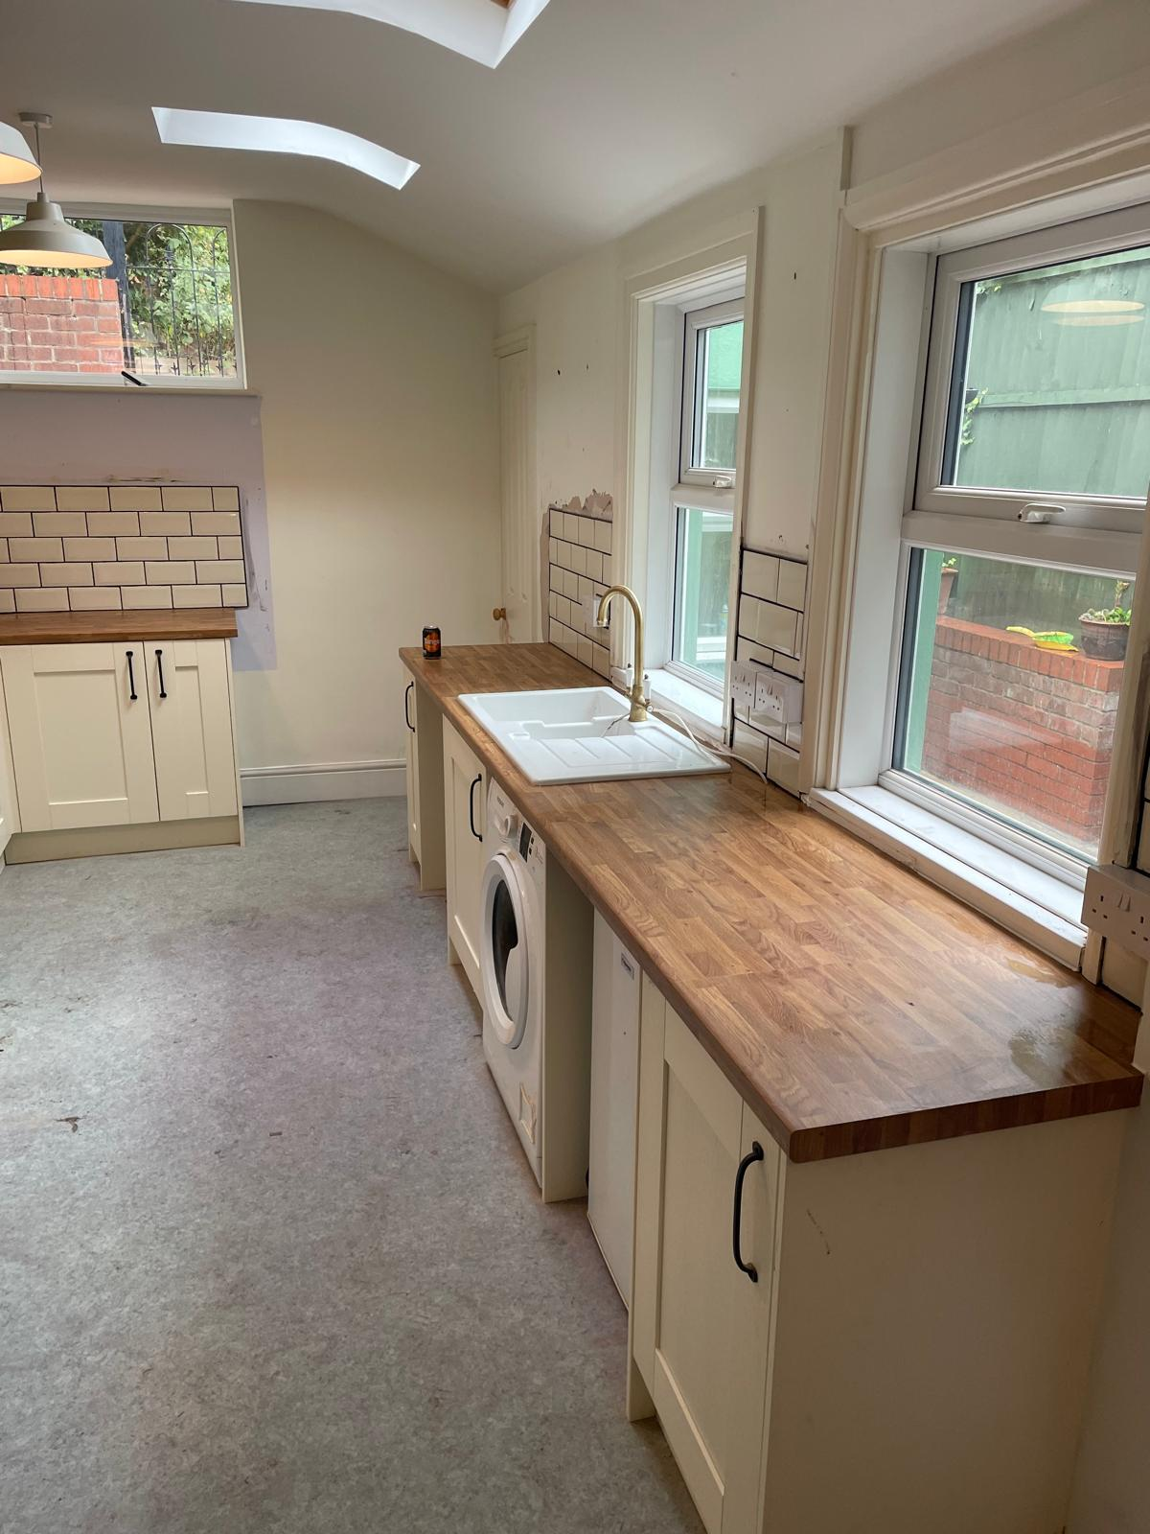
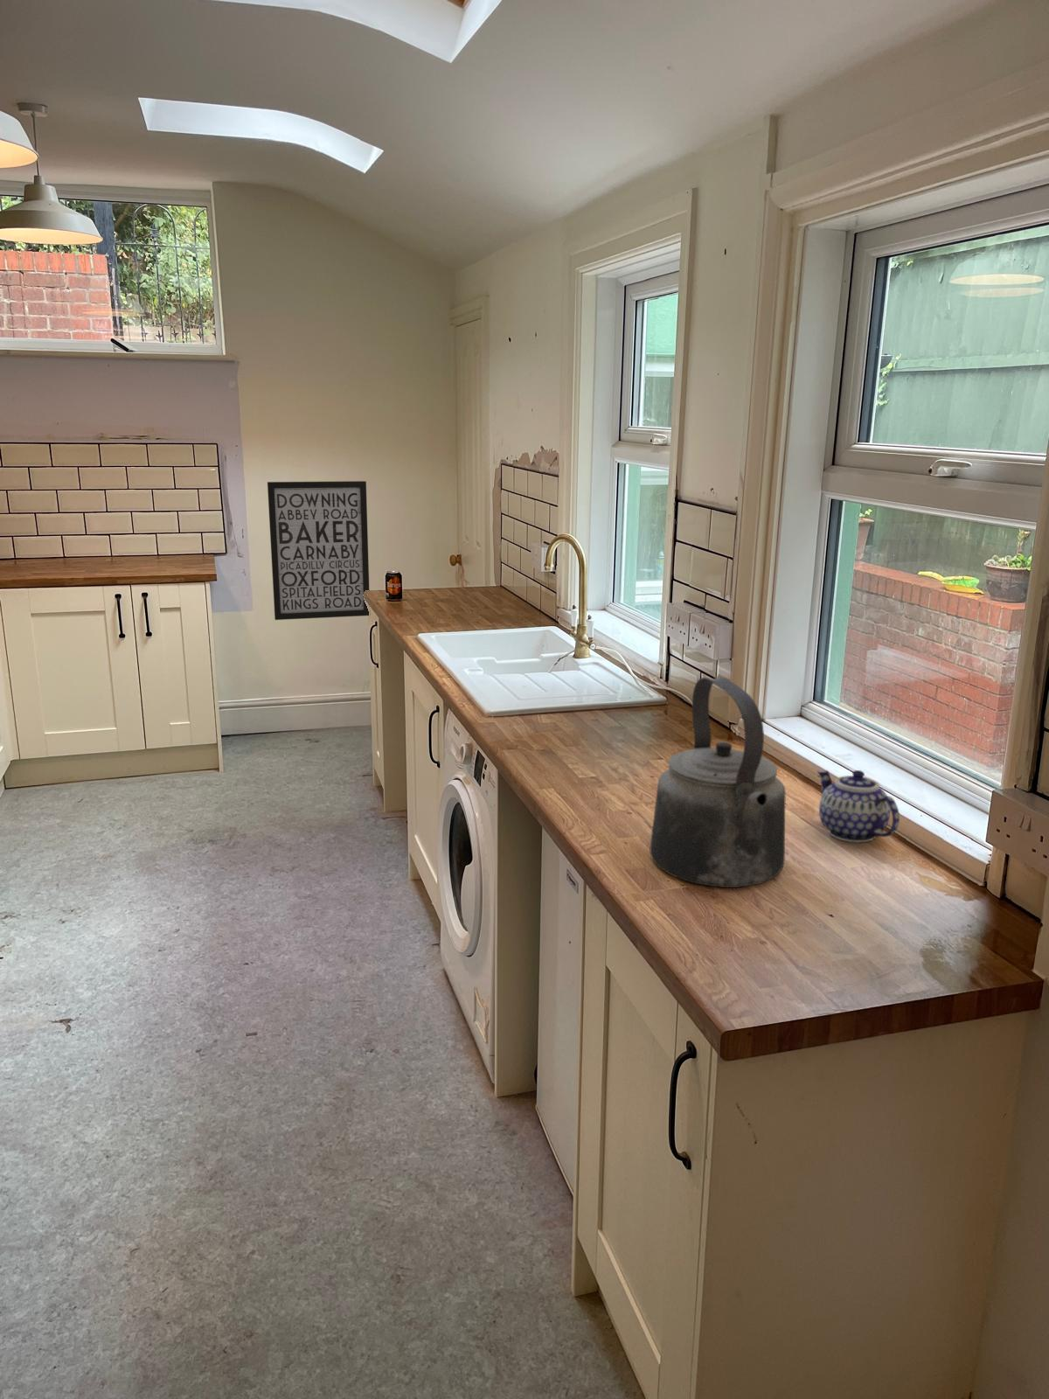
+ wall art (320, 550)
+ teapot (855, 803)
+ kettle (726, 779)
